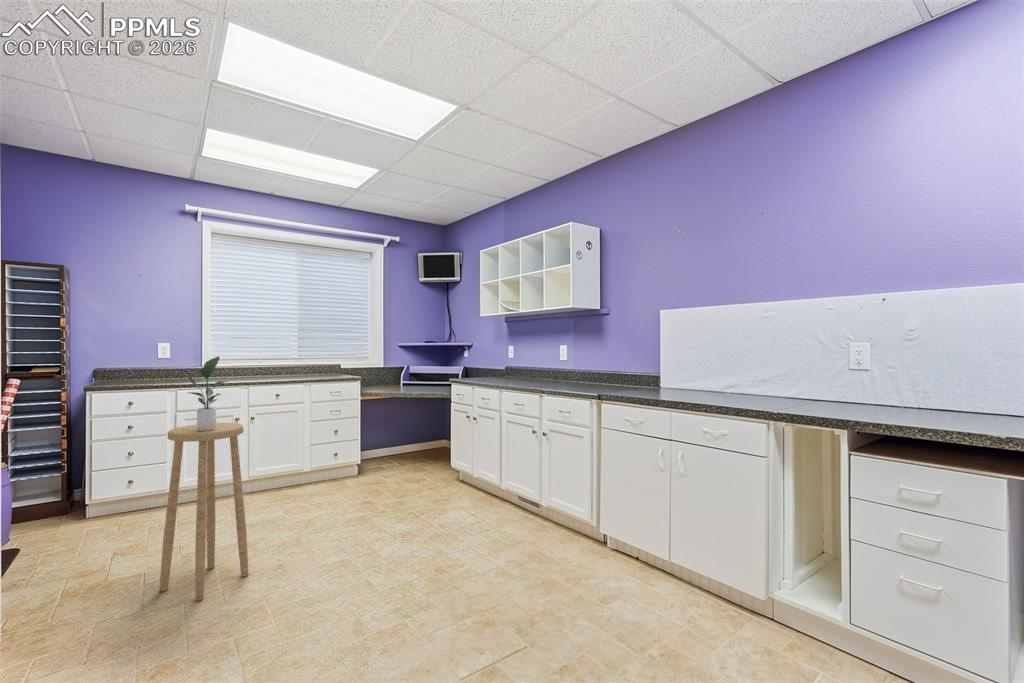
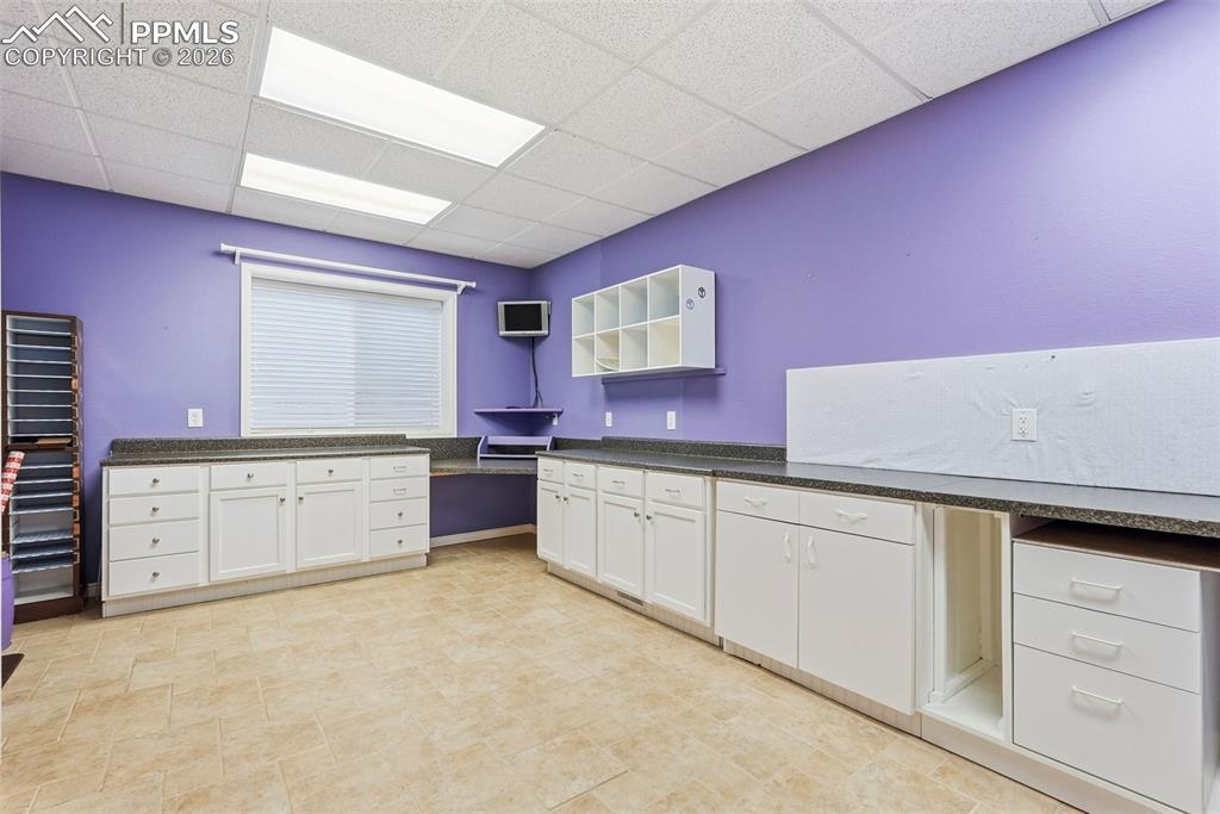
- stool (205, 505)
- potted plant (206, 392)
